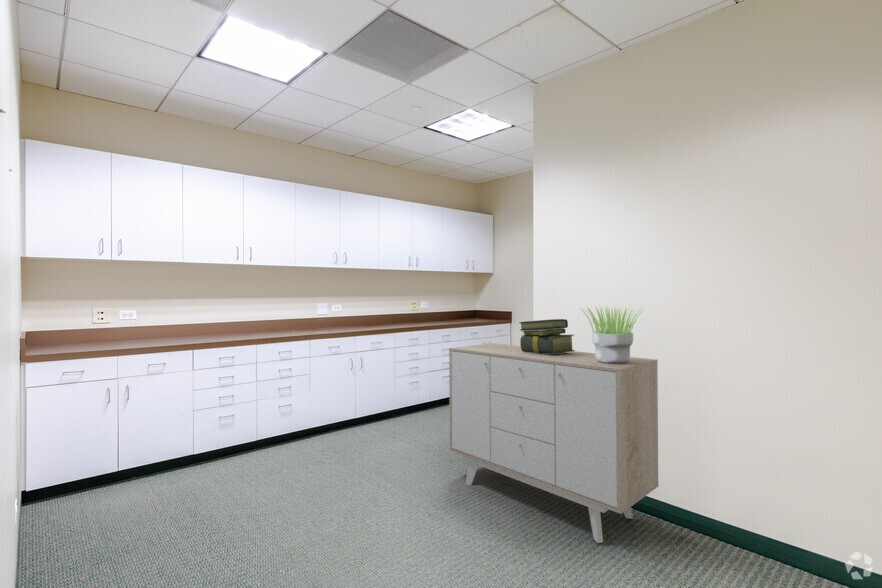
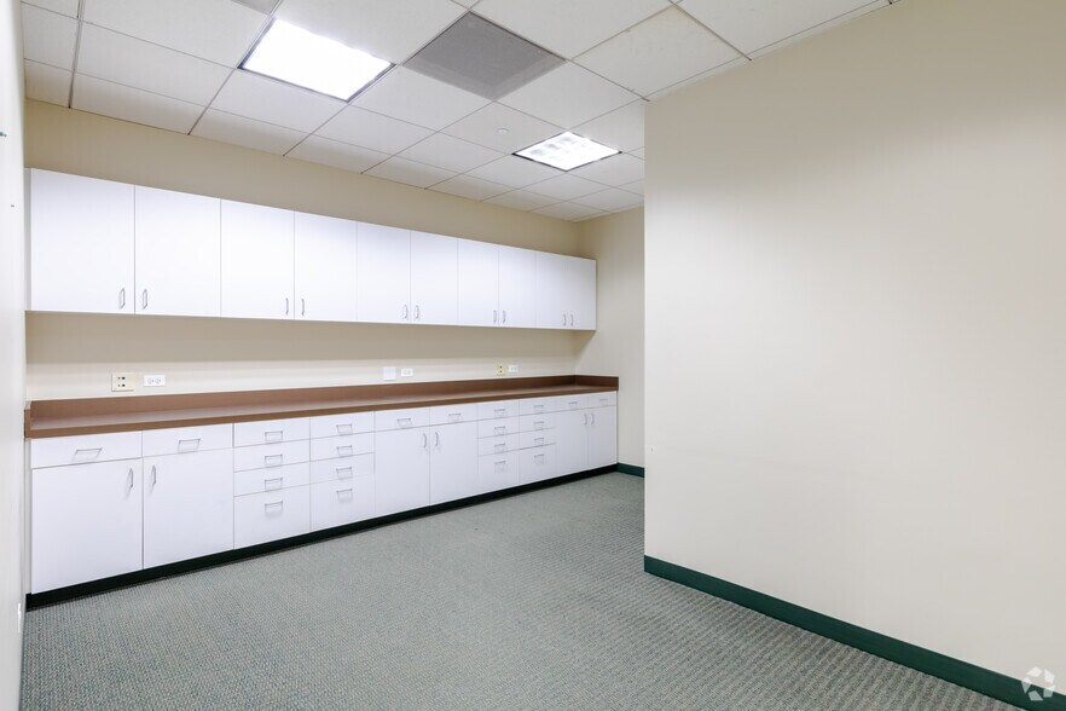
- stack of books (544, 335)
- potted plant (611, 333)
- sideboard (541, 426)
